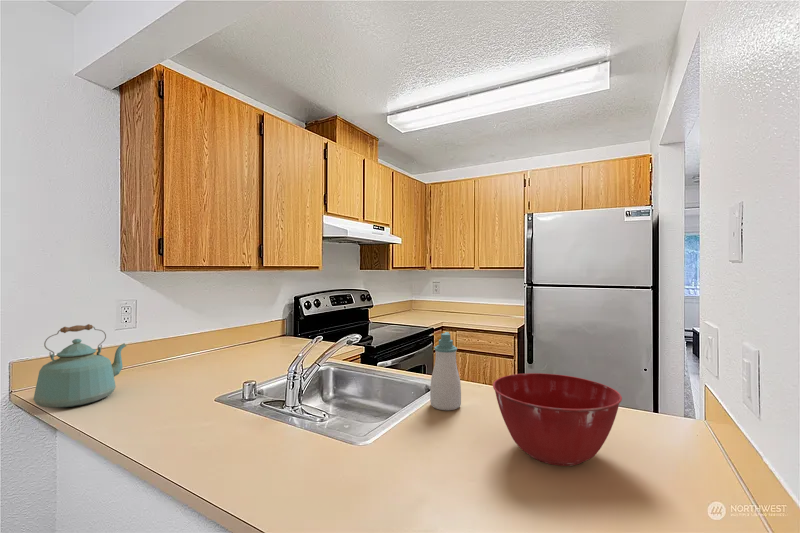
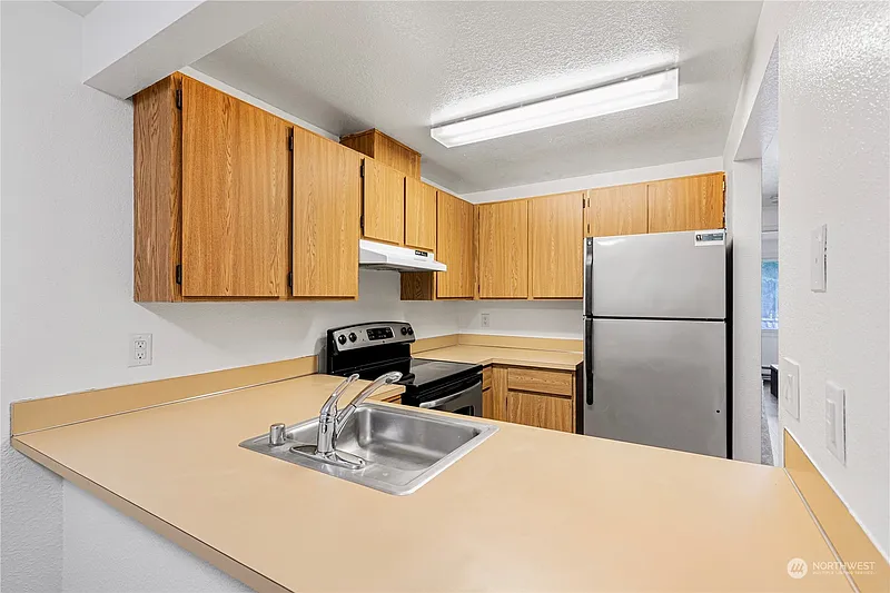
- kettle (84, 361)
- mixing bowl (553, 419)
- soap bottle (445, 369)
